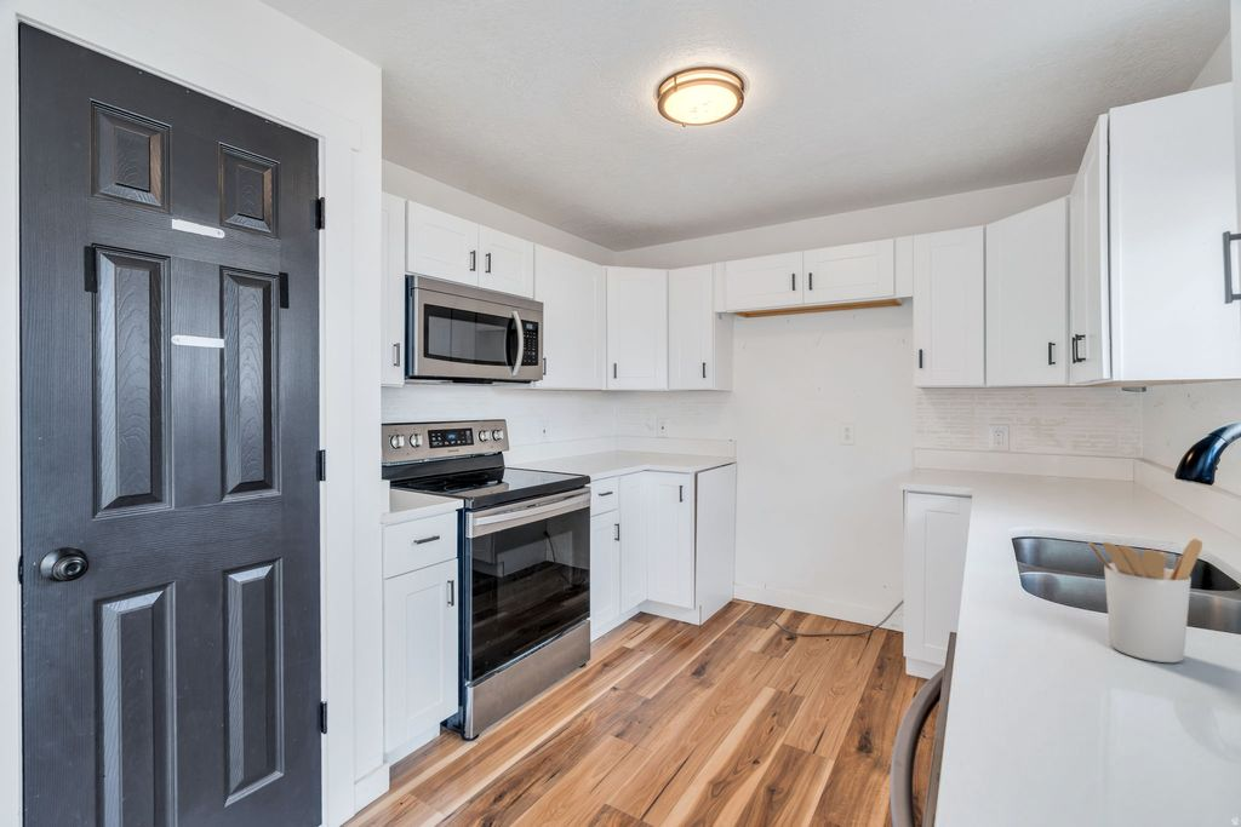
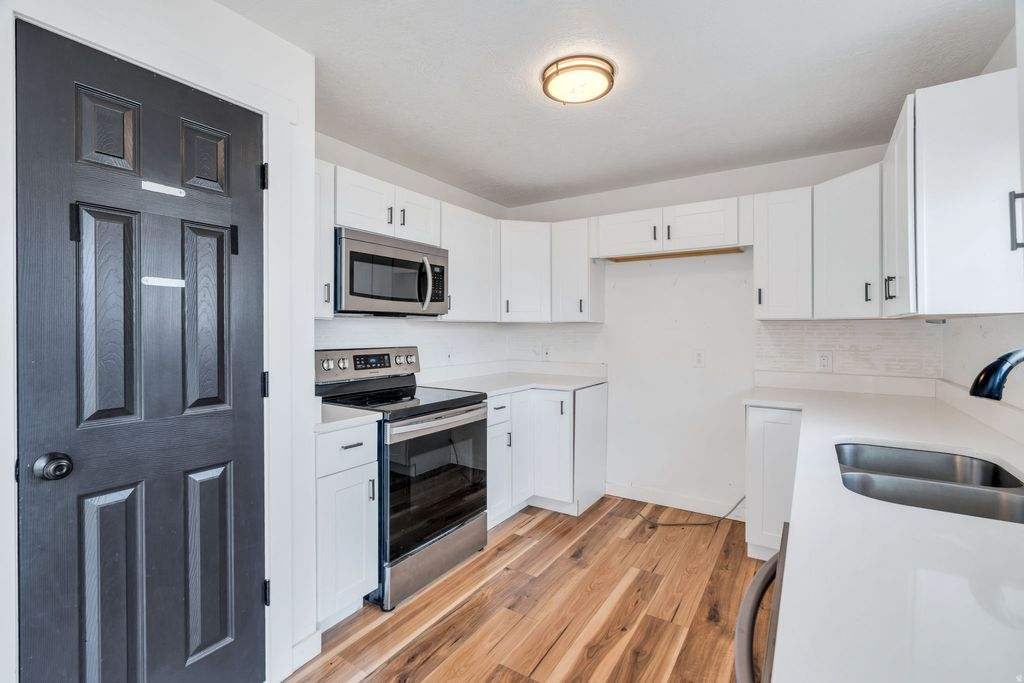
- utensil holder (1142, 595)
